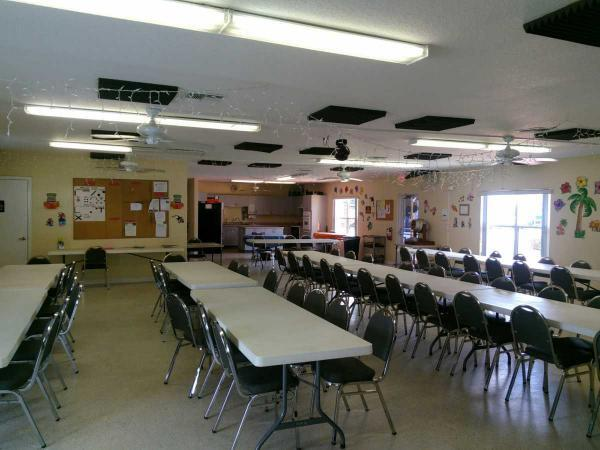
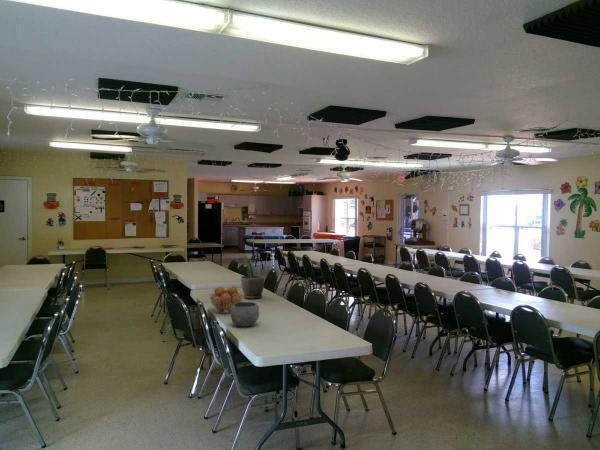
+ bowl (244, 314)
+ fruit basket (226, 298)
+ potted plant (252, 275)
